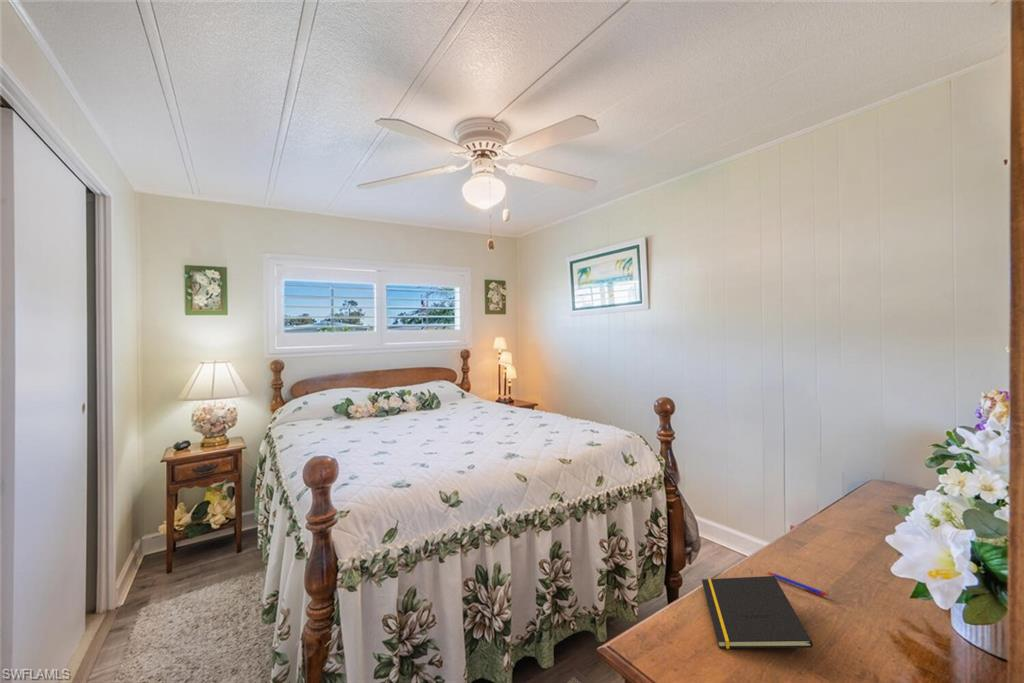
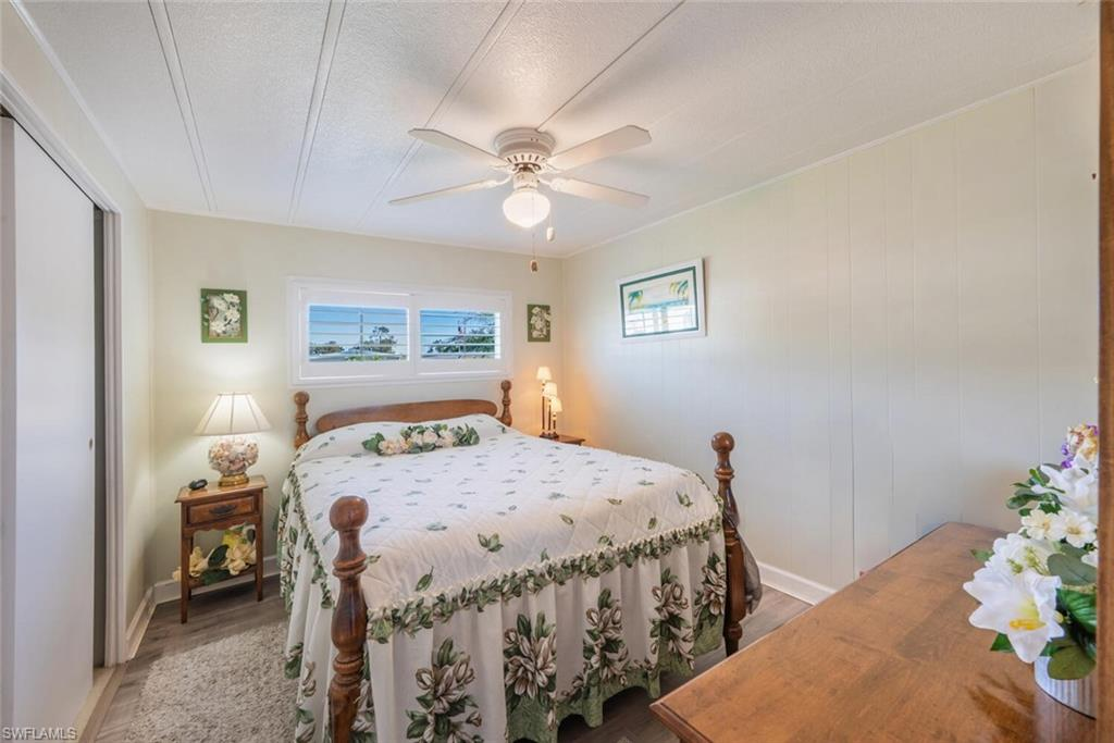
- notepad (749, 608)
- pen (795, 583)
